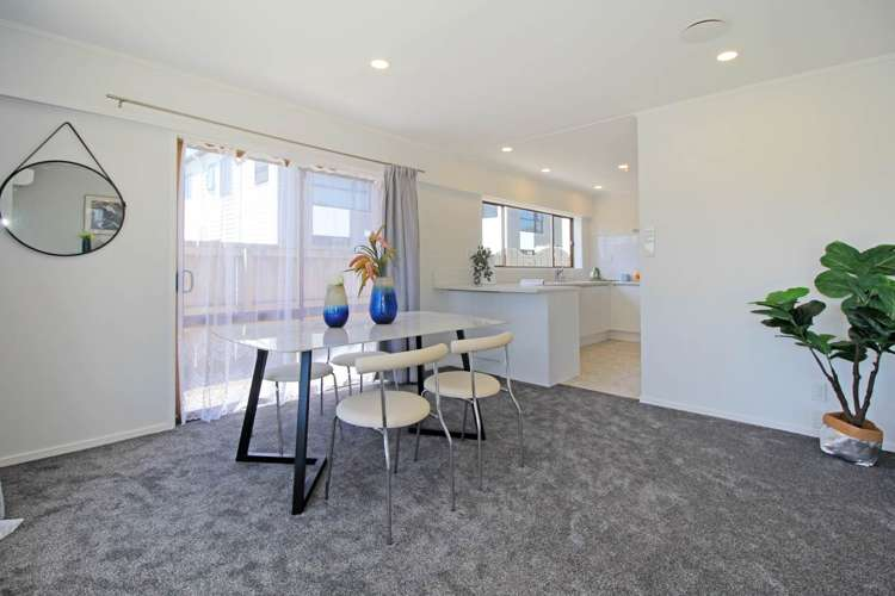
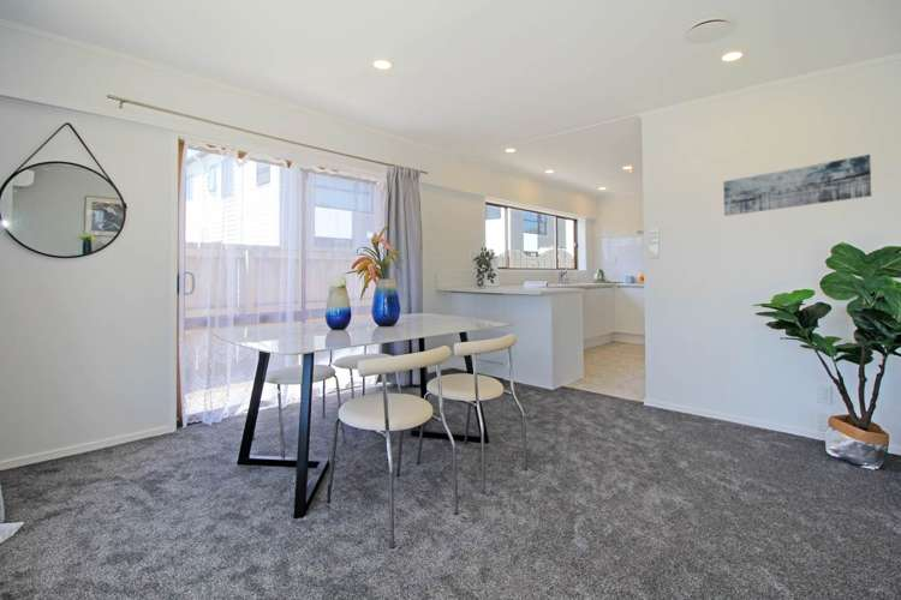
+ wall art (790, 187)
